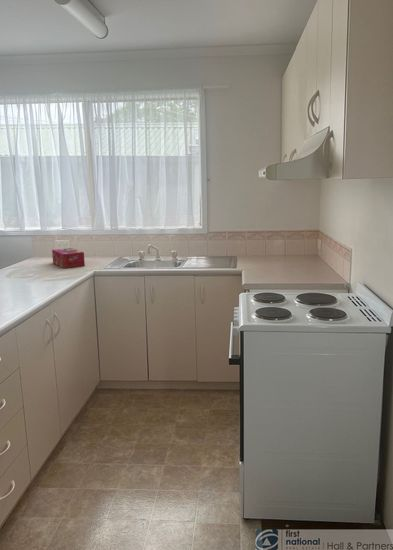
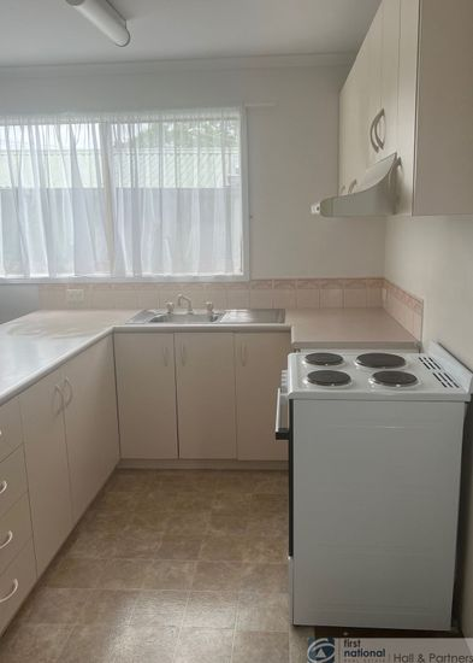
- tissue box (68, 257)
